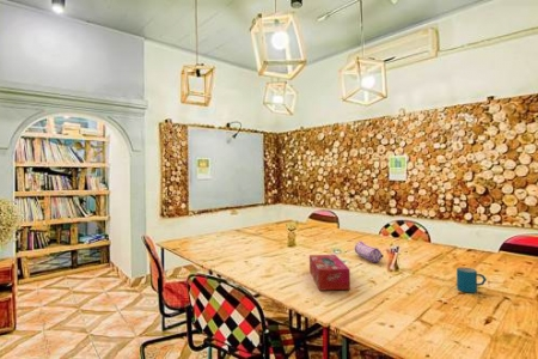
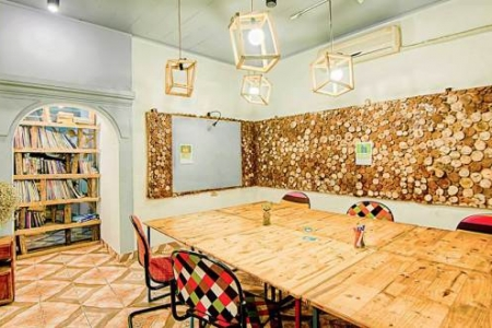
- tissue box (328, 270)
- pencil case (367, 251)
- mug (471, 280)
